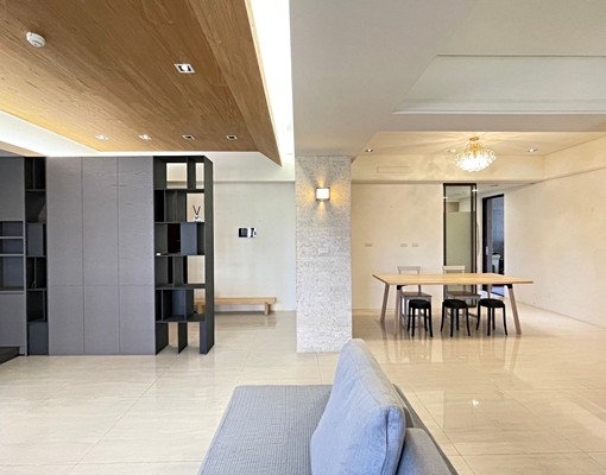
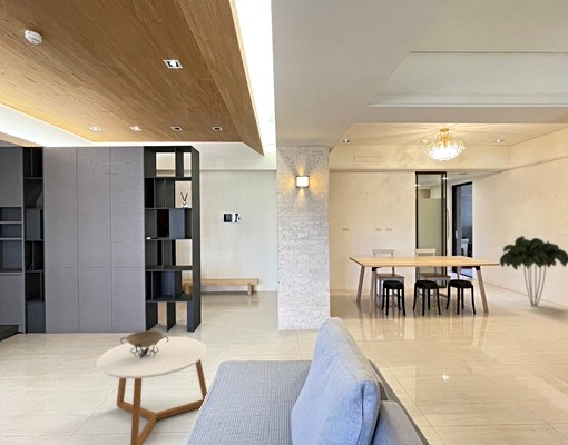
+ indoor plant (535, 270)
+ coffee table (154, 376)
+ decorative bowl (144, 345)
